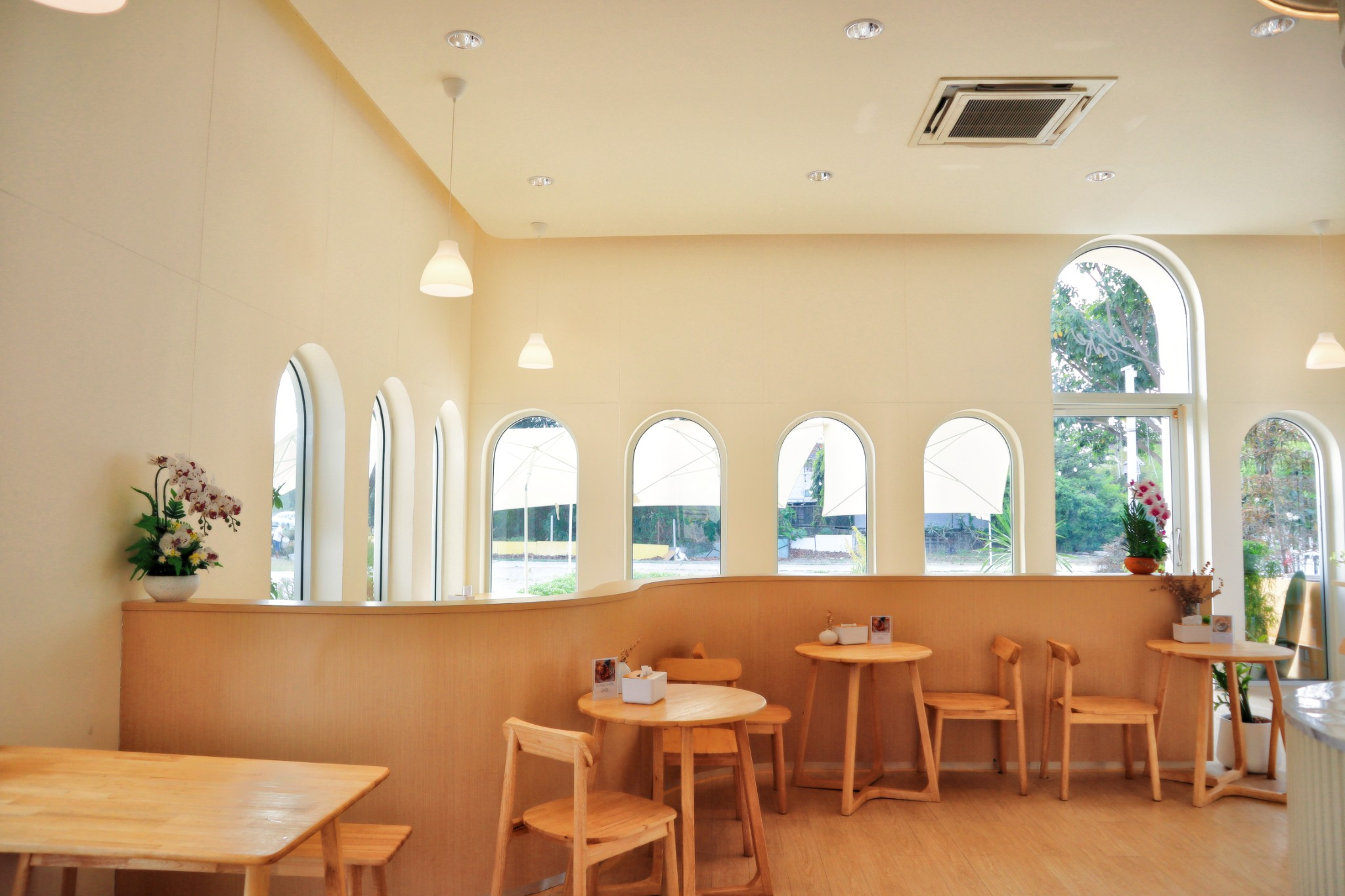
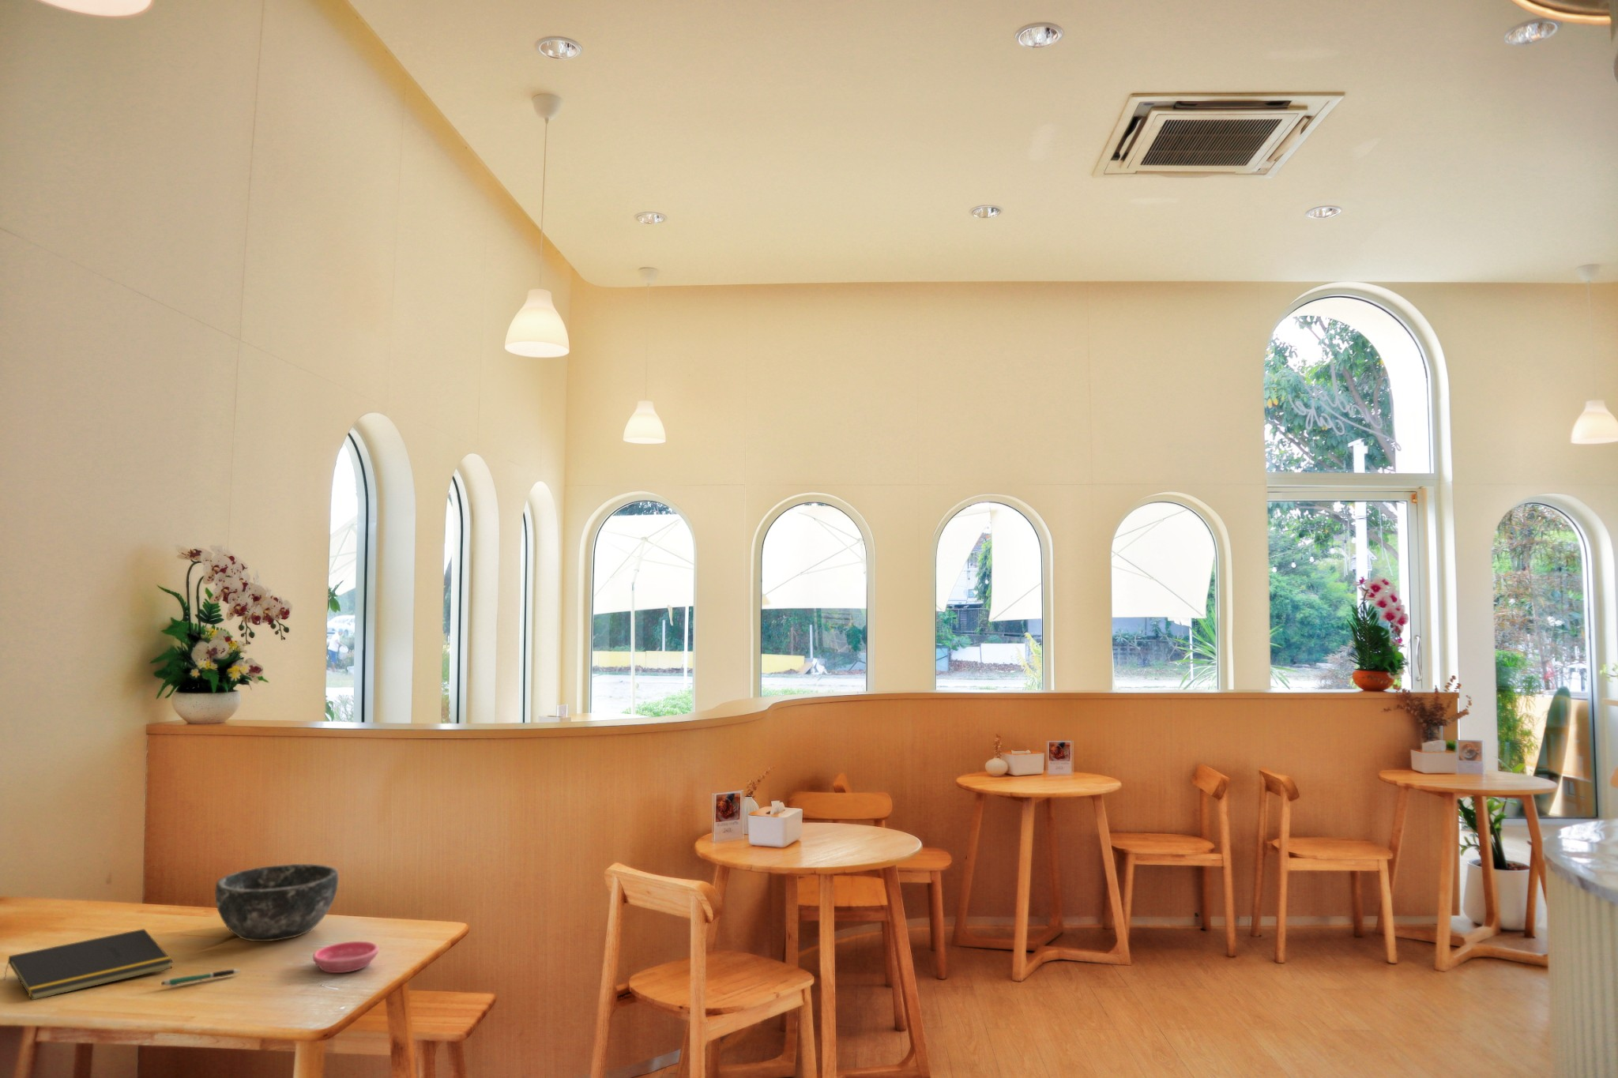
+ bowl (278, 904)
+ notepad (91, 962)
+ pen (201, 976)
+ saucer (345, 958)
